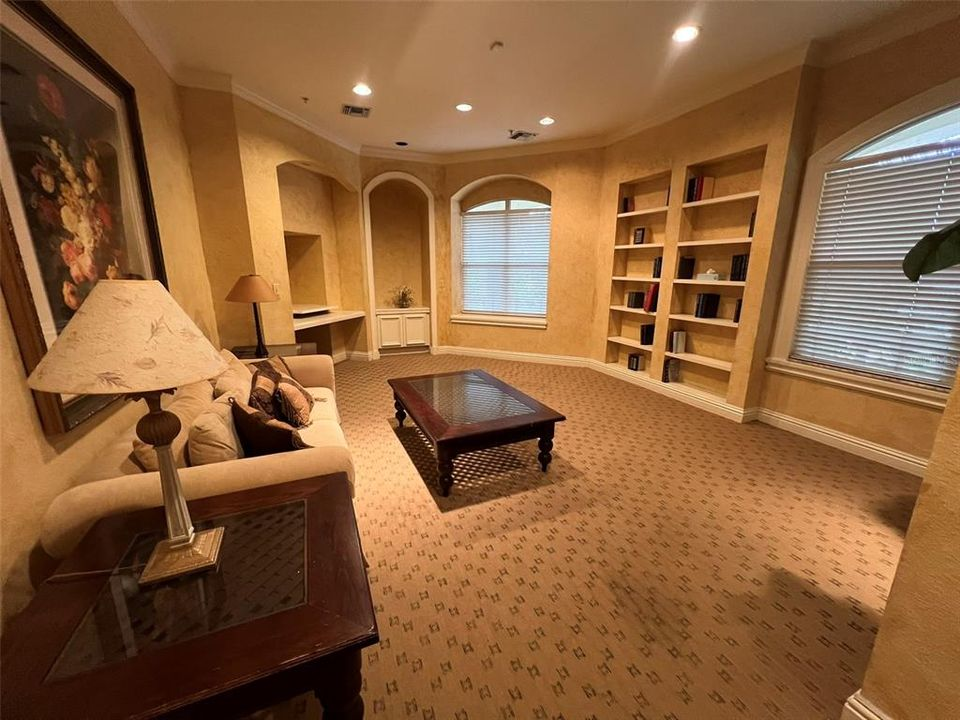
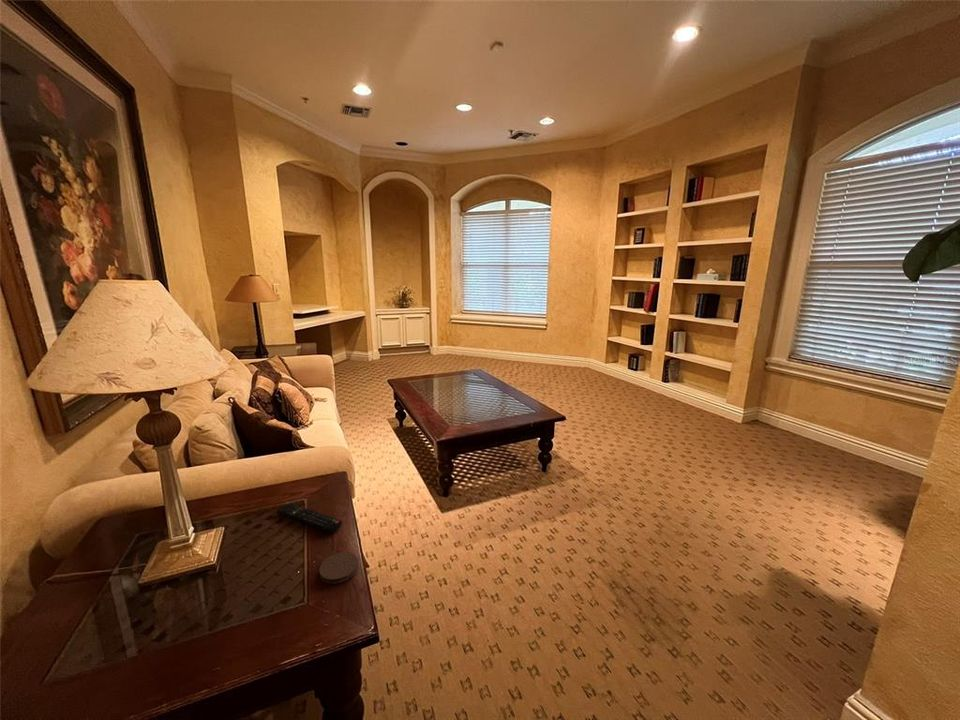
+ remote control (309, 518)
+ coaster (339, 567)
